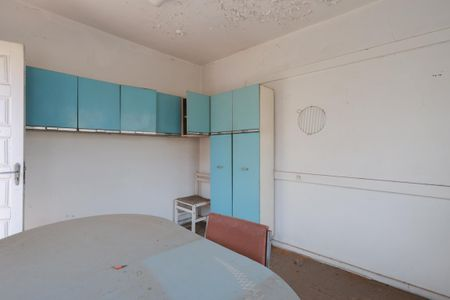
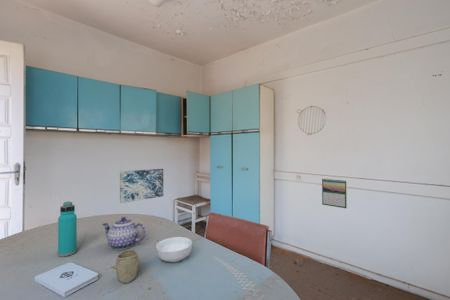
+ water bottle (67, 227)
+ calendar (333, 192)
+ teapot (123, 231)
+ wall art (143, 184)
+ cereal bowl (174, 250)
+ cup (127, 265)
+ notepad (67, 277)
